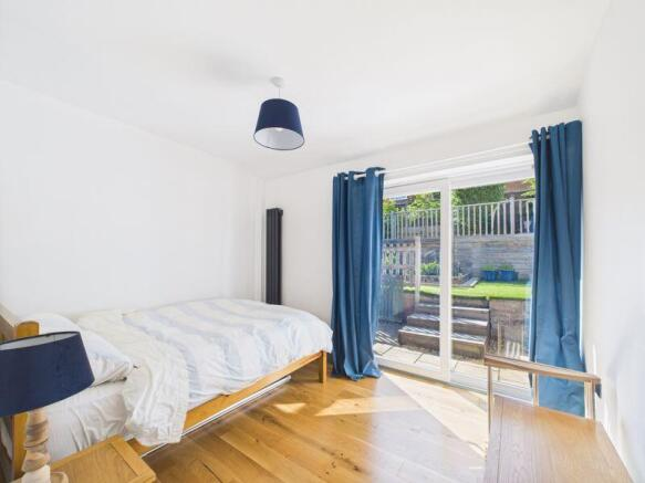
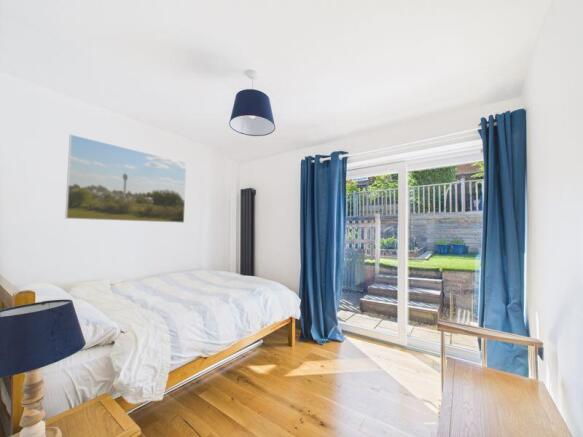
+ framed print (136, 185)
